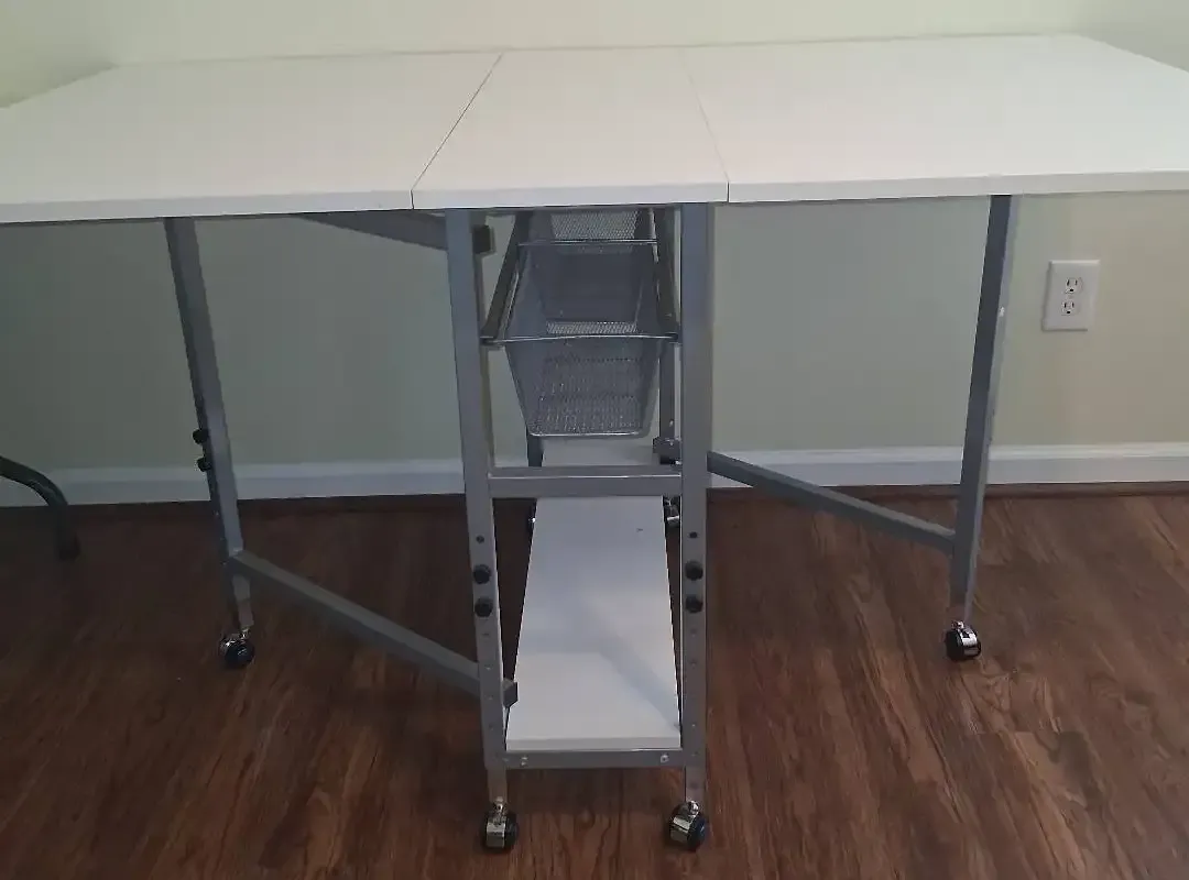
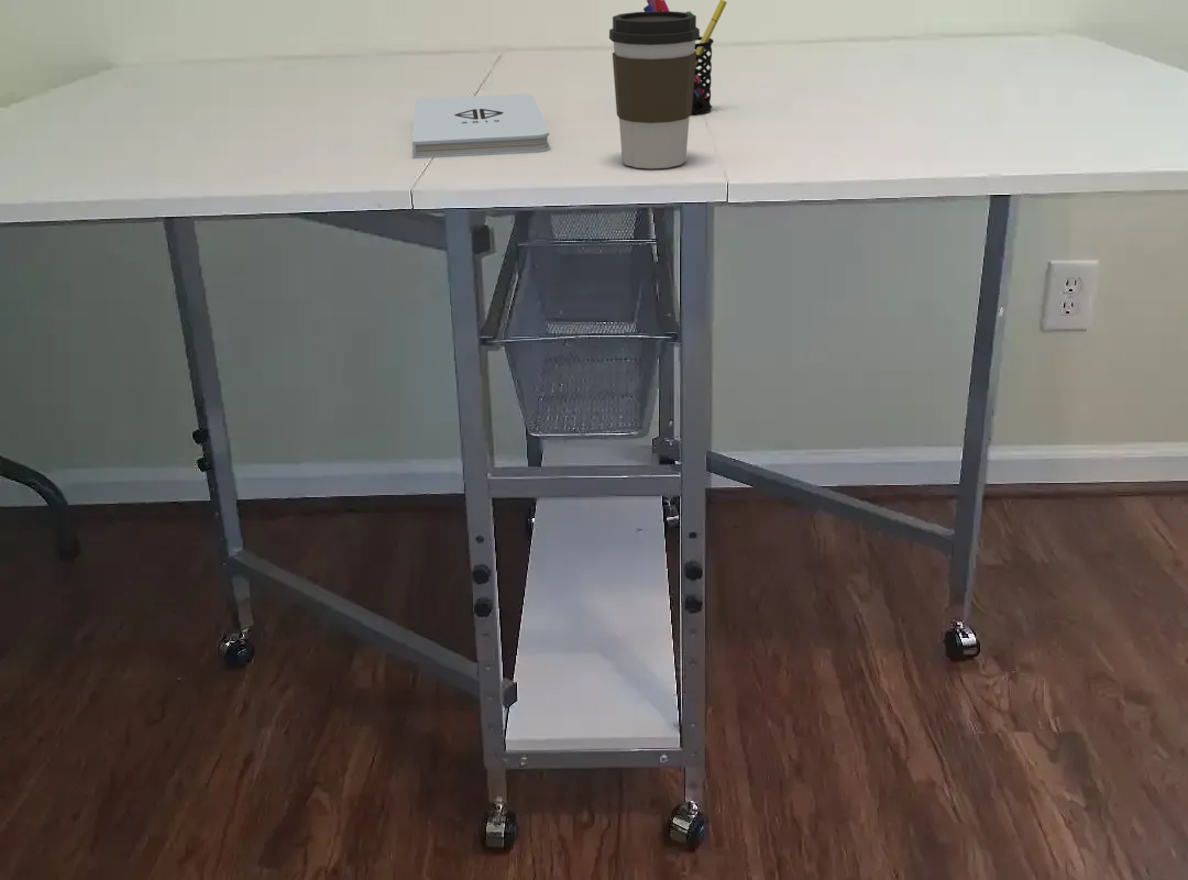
+ pen holder (694, 51)
+ coffee cup (653, 90)
+ notepad (477, 123)
